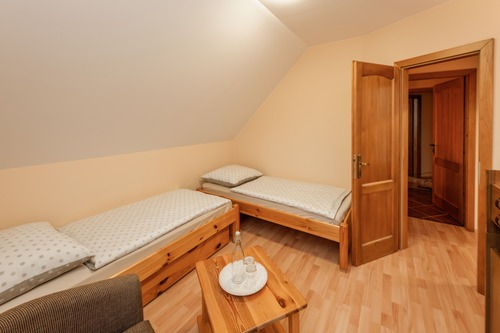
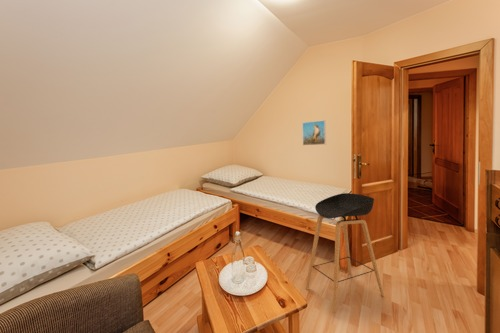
+ stool (345, 245)
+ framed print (313, 133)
